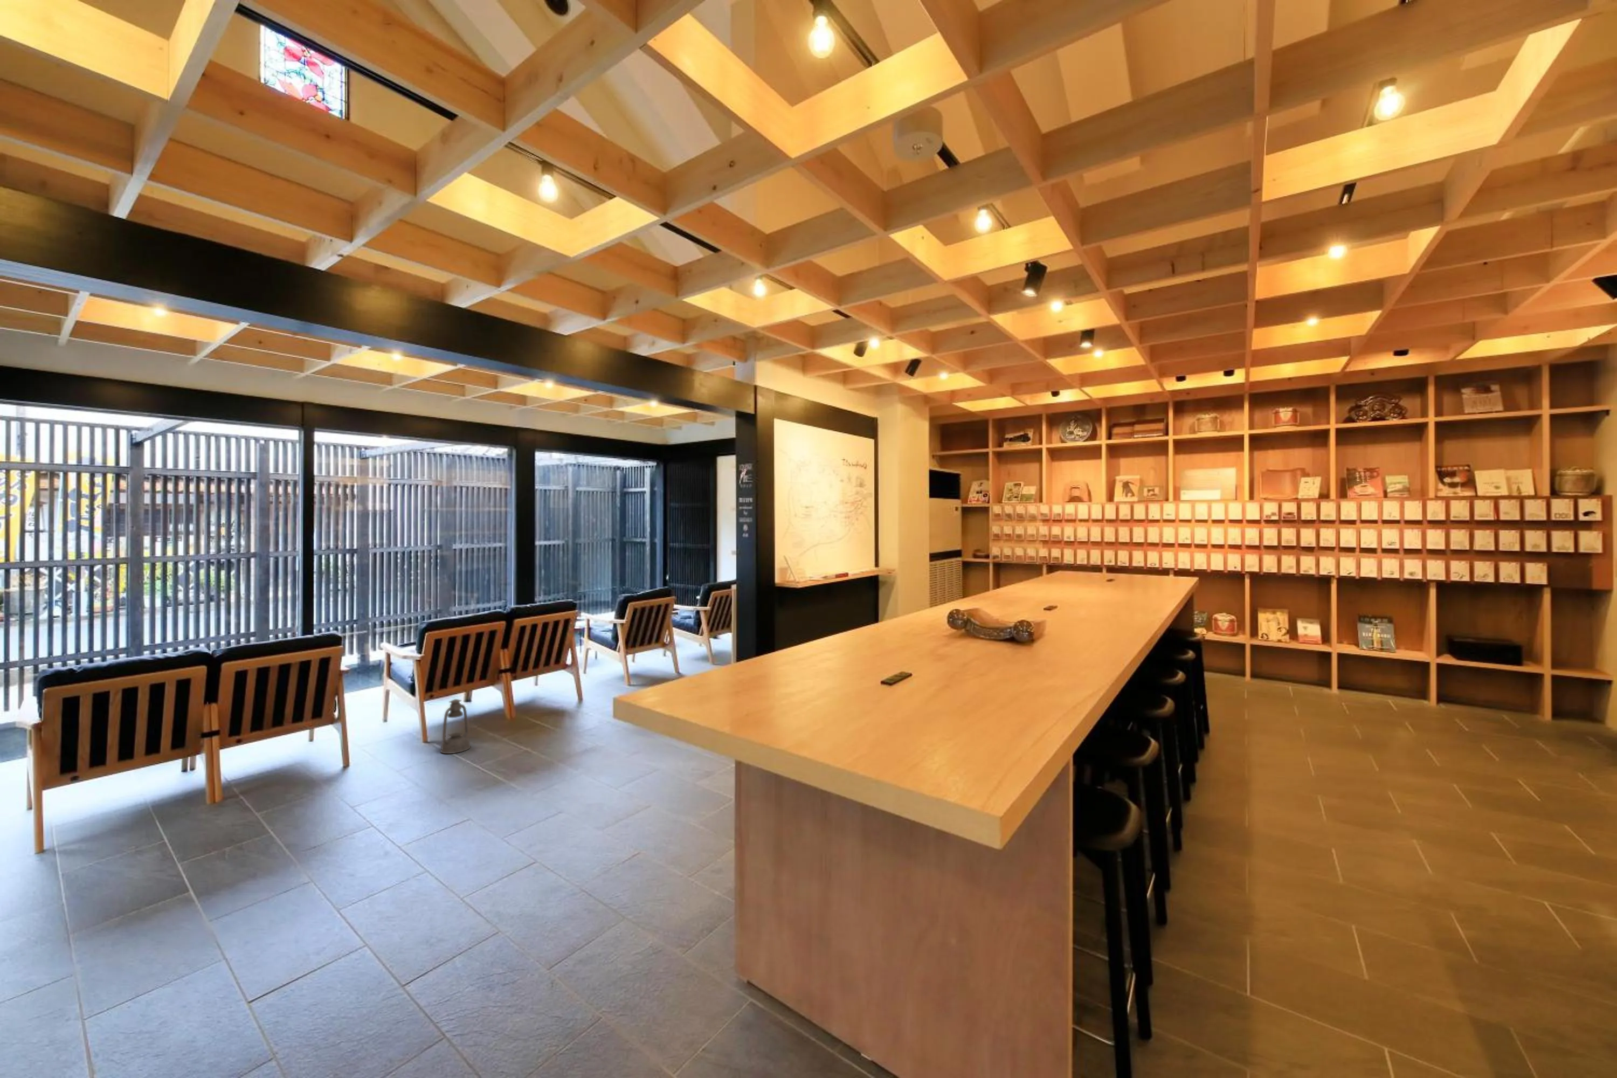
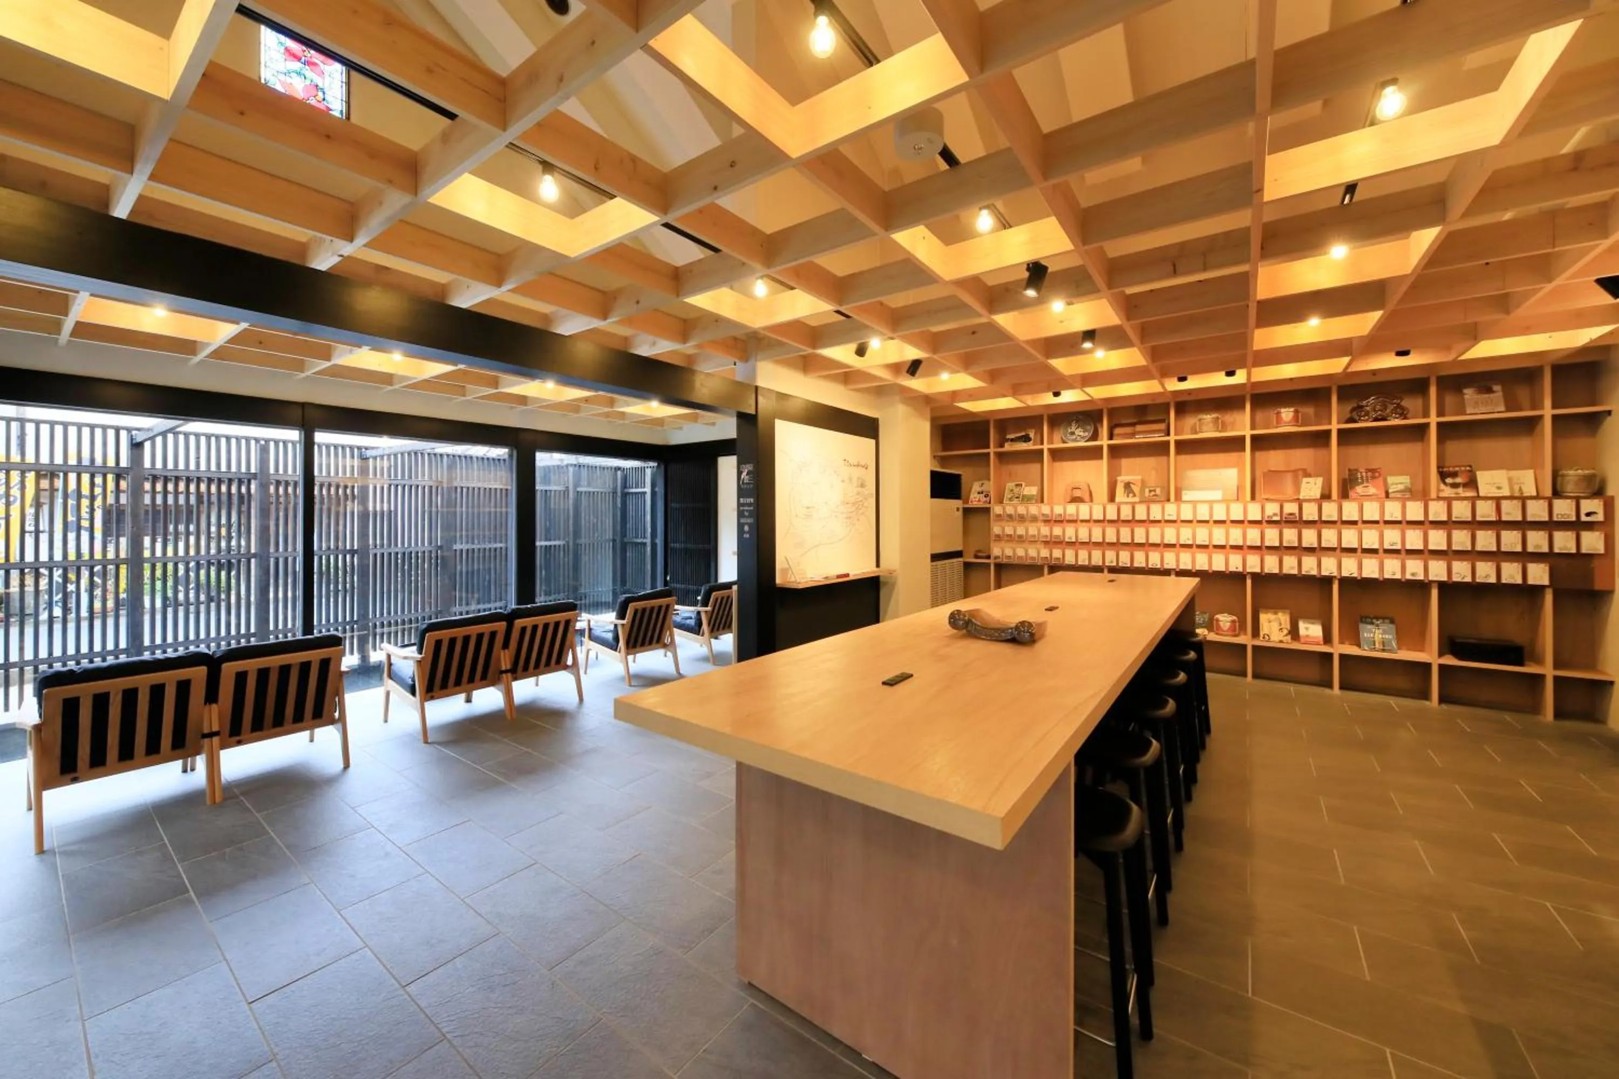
- lantern (456, 717)
